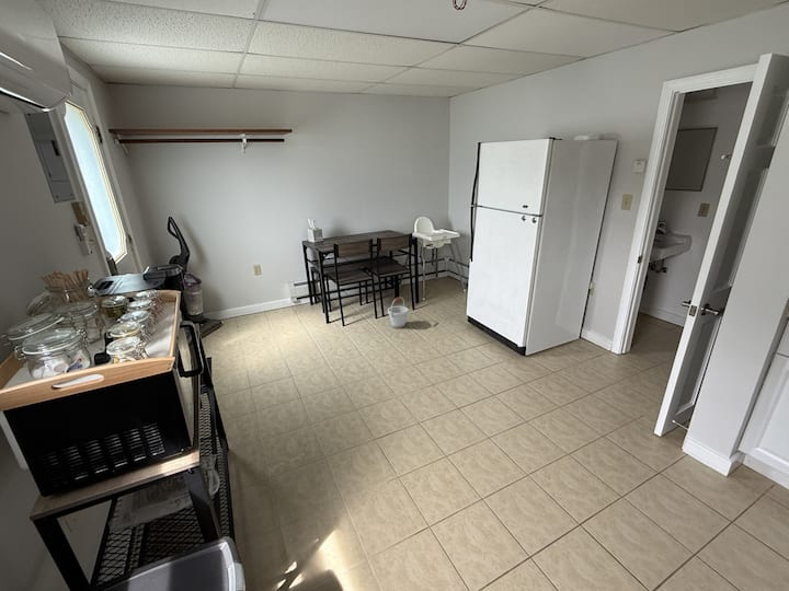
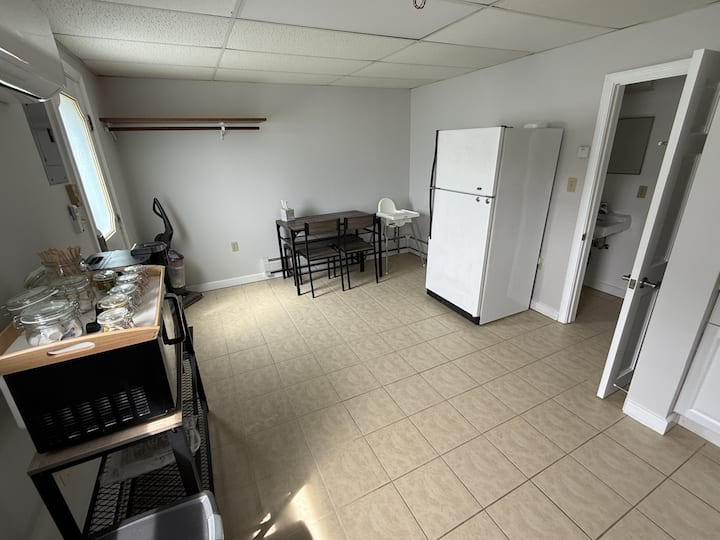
- bucket (398, 312)
